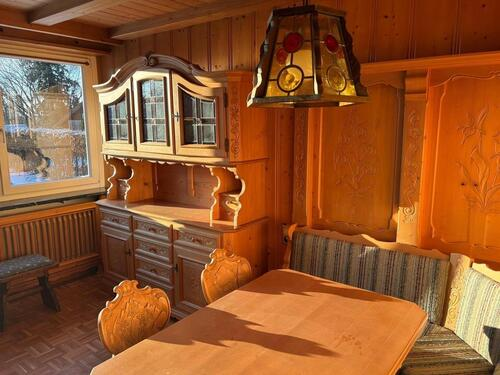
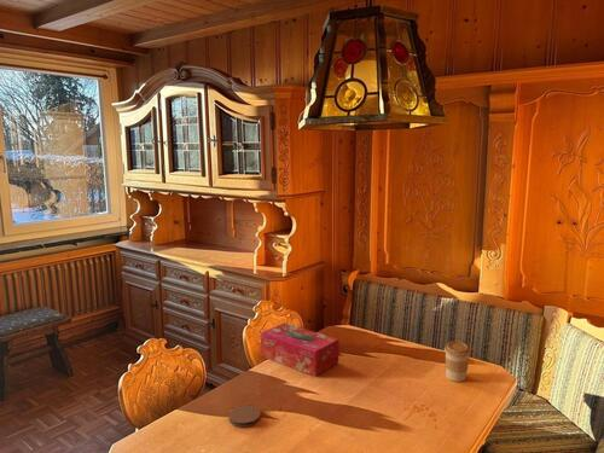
+ tissue box (298, 347)
+ coaster (244, 416)
+ coffee cup (457, 360)
